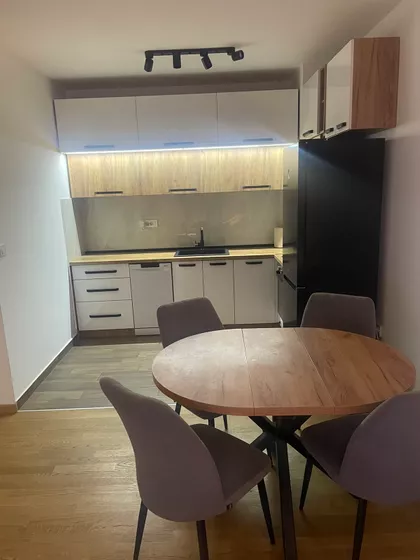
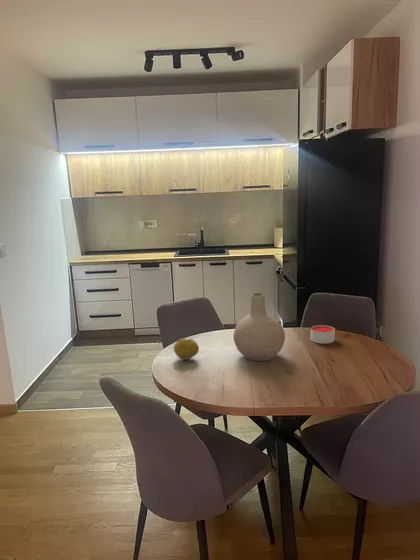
+ candle (322, 333)
+ fruit (185, 349)
+ vase (259, 325)
